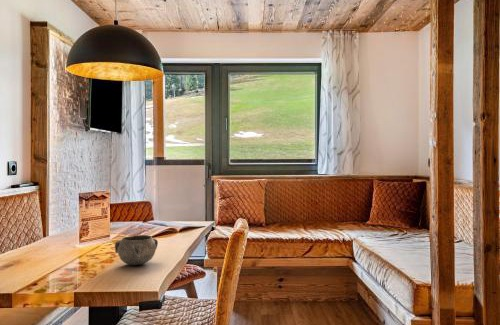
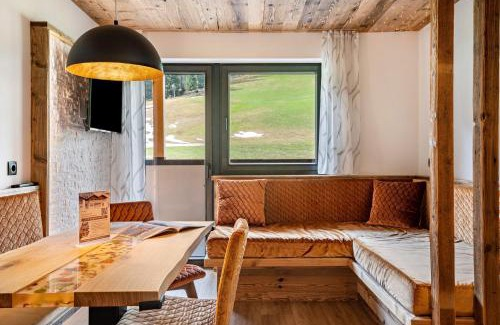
- decorative bowl (134, 250)
